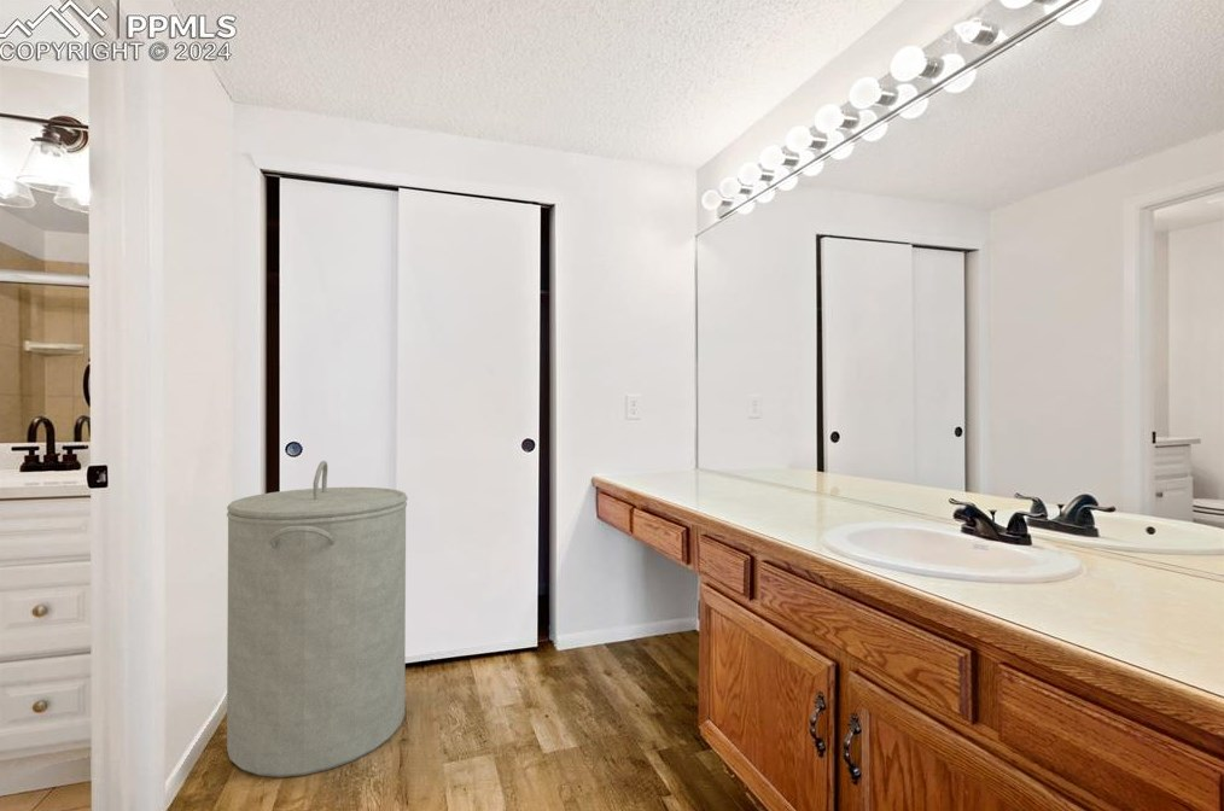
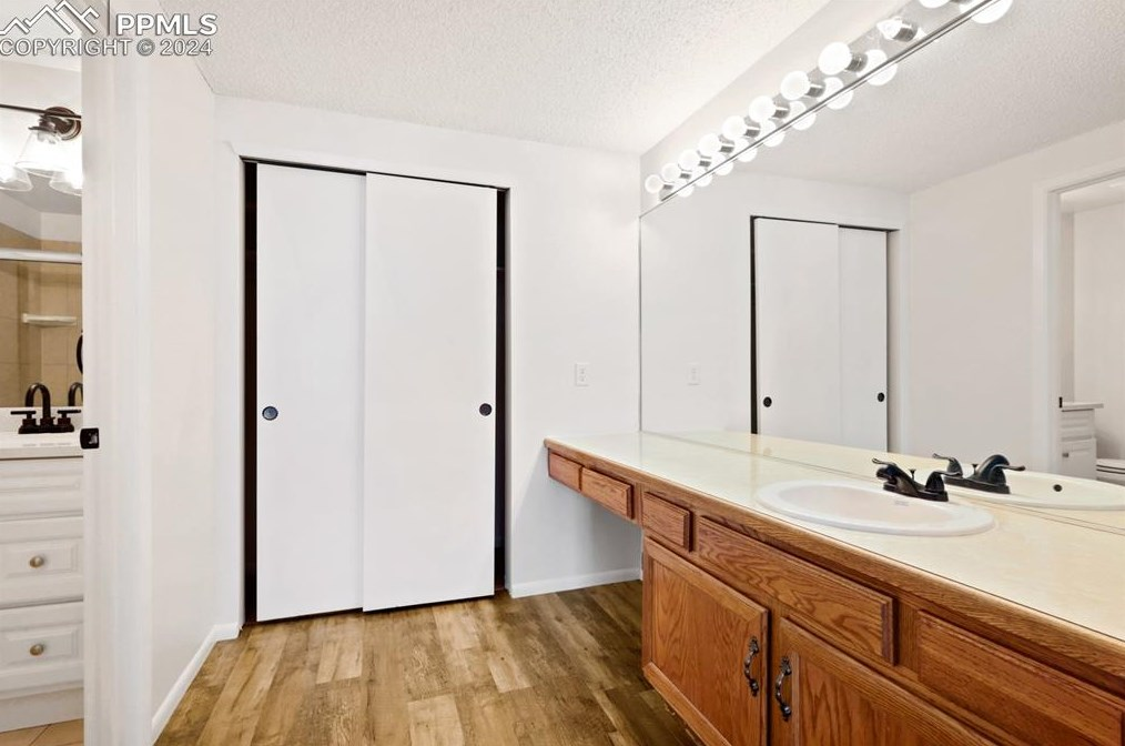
- laundry hamper (321, 594)
